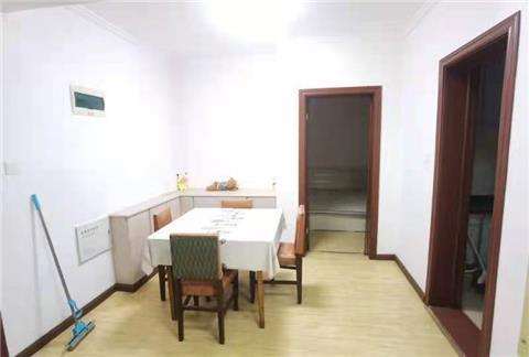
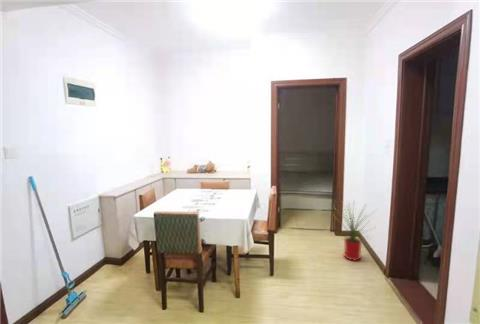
+ house plant (354, 229)
